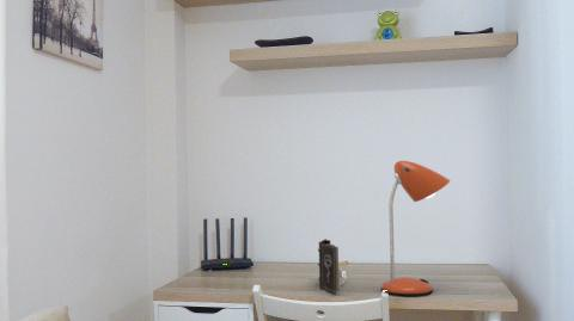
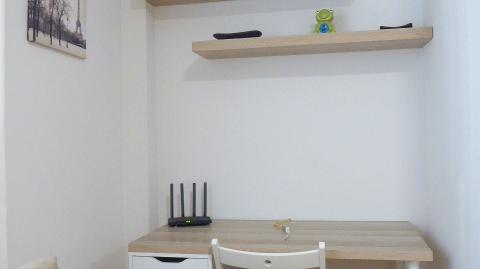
- desk lamp (392, 224)
- book (326, 264)
